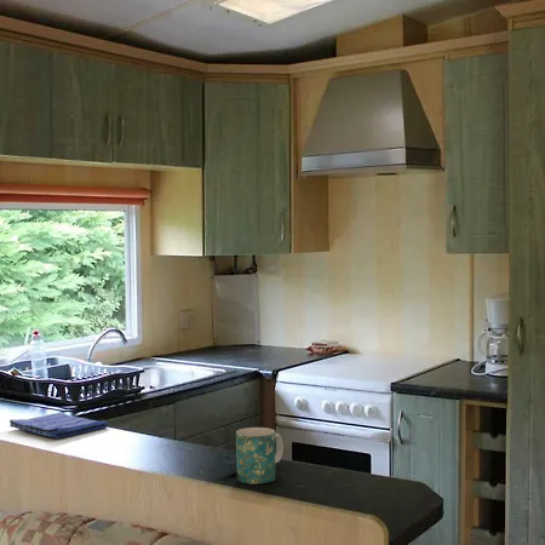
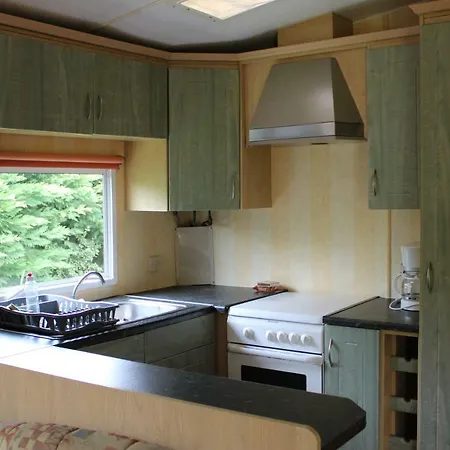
- dish towel (58, 423)
- mug (262, 453)
